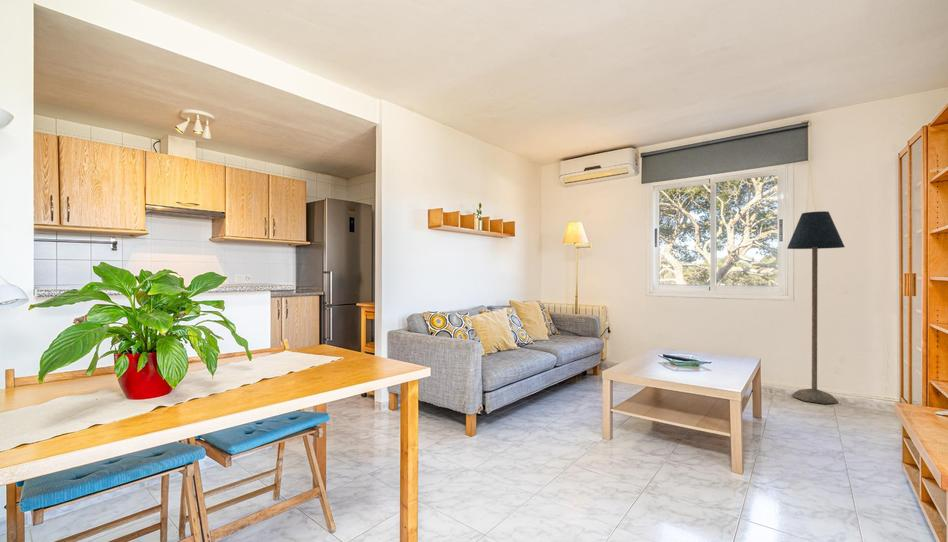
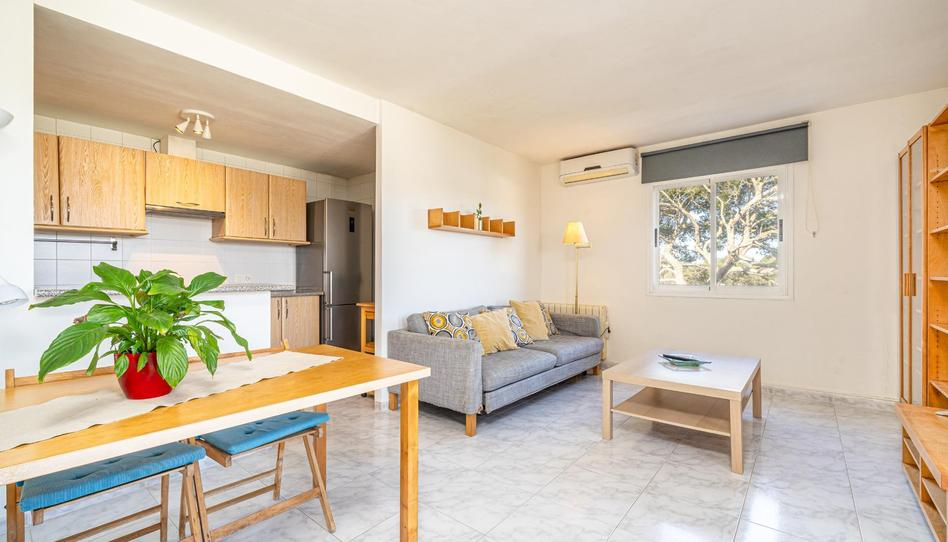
- floor lamp (814, 305)
